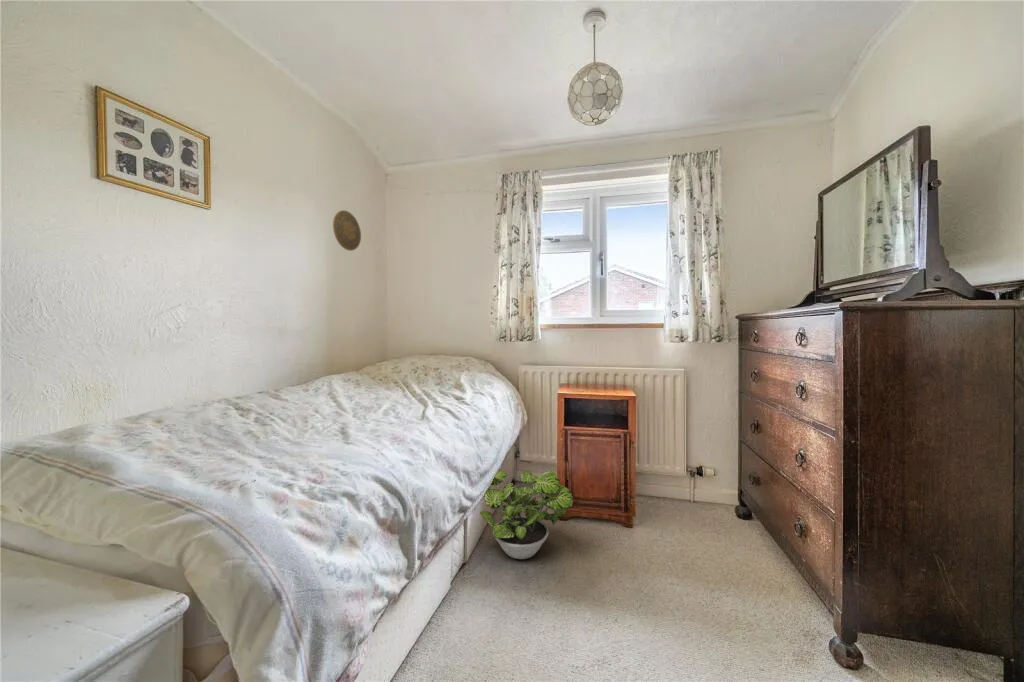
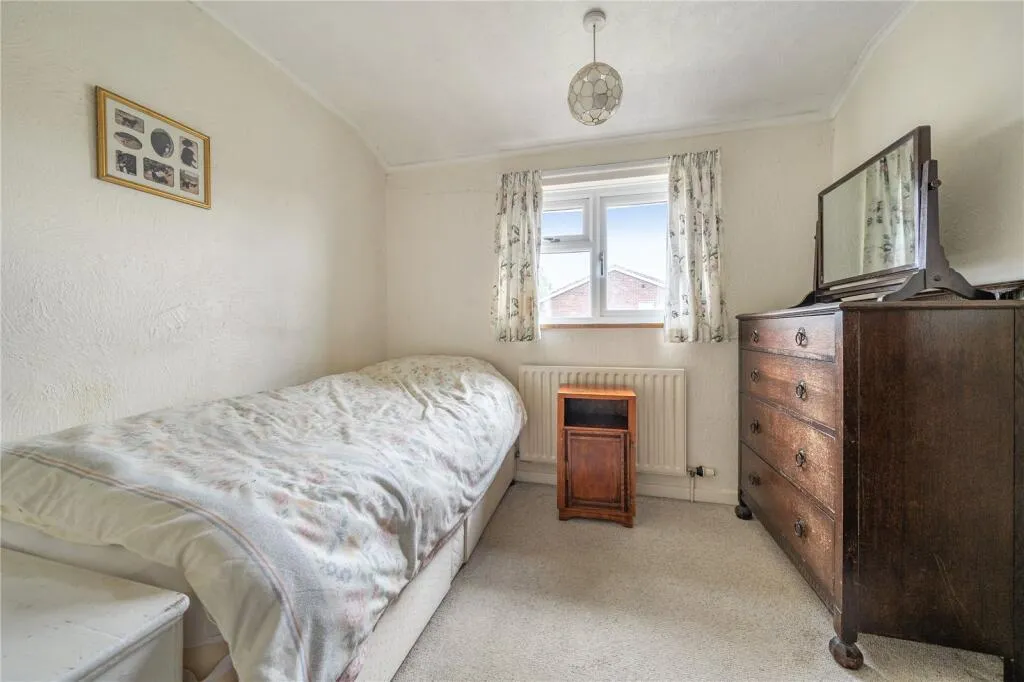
- decorative plate (348, 230)
- potted plant (524, 510)
